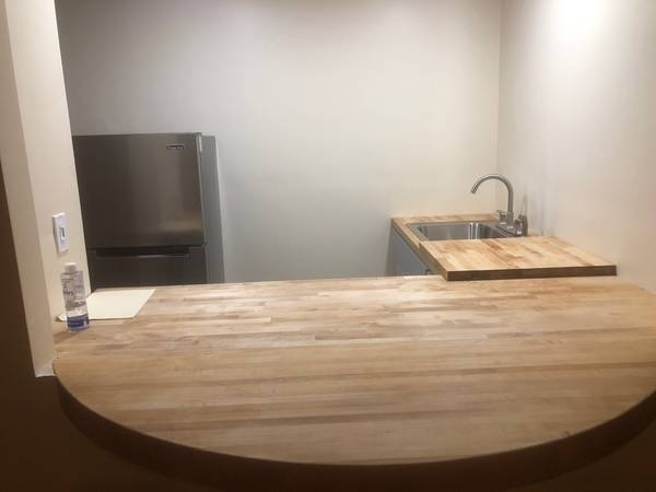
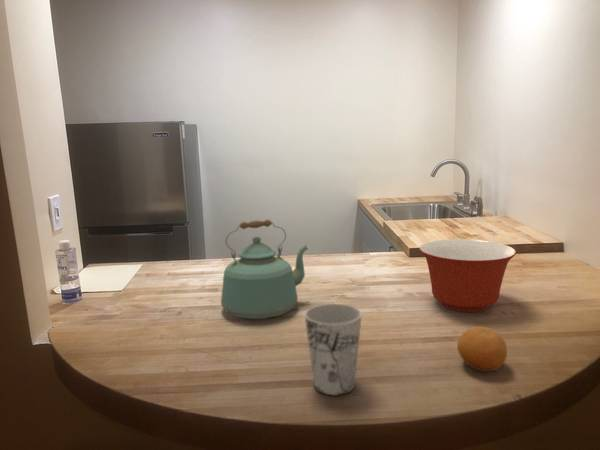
+ mixing bowl (465, 276)
+ kettle (265, 264)
+ cup (333, 349)
+ fruit (482, 348)
